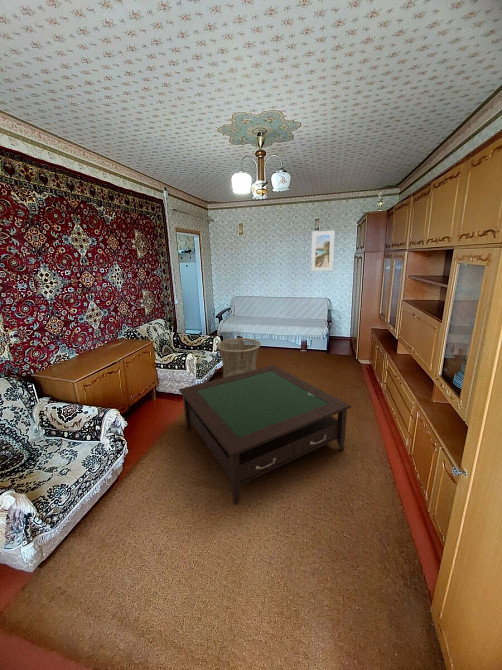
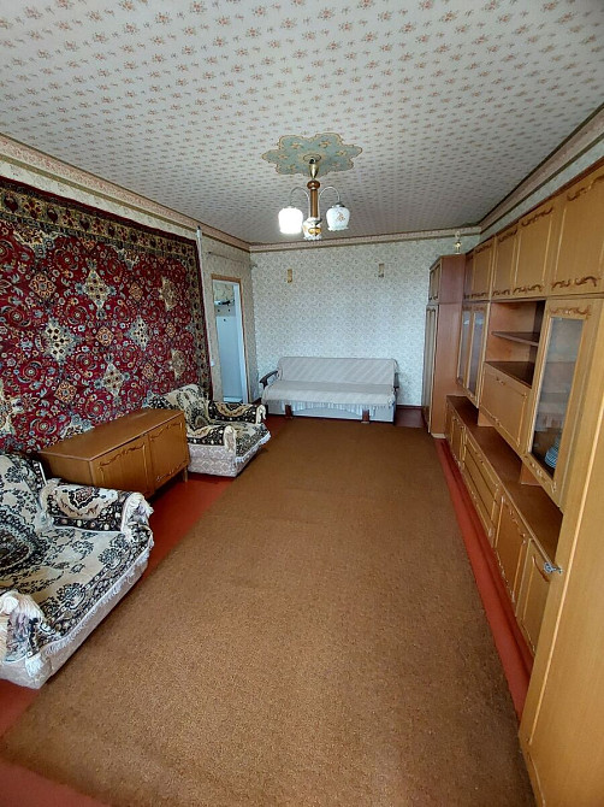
- coffee table (258, 417)
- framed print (322, 251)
- basket (239, 361)
